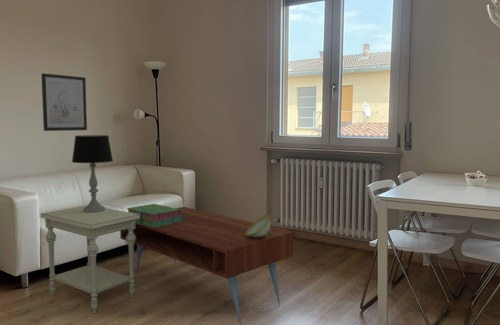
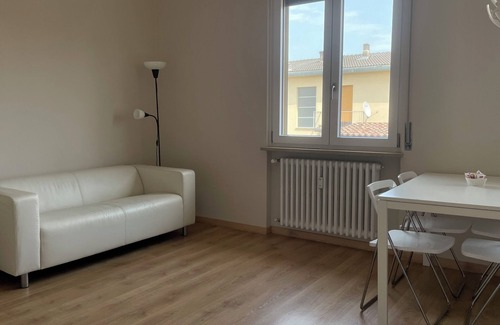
- side table (91, 255)
- table lamp (93, 173)
- stack of books (153, 214)
- coffee table (201, 256)
- wall art (65, 103)
- decorative bowl (258, 225)
